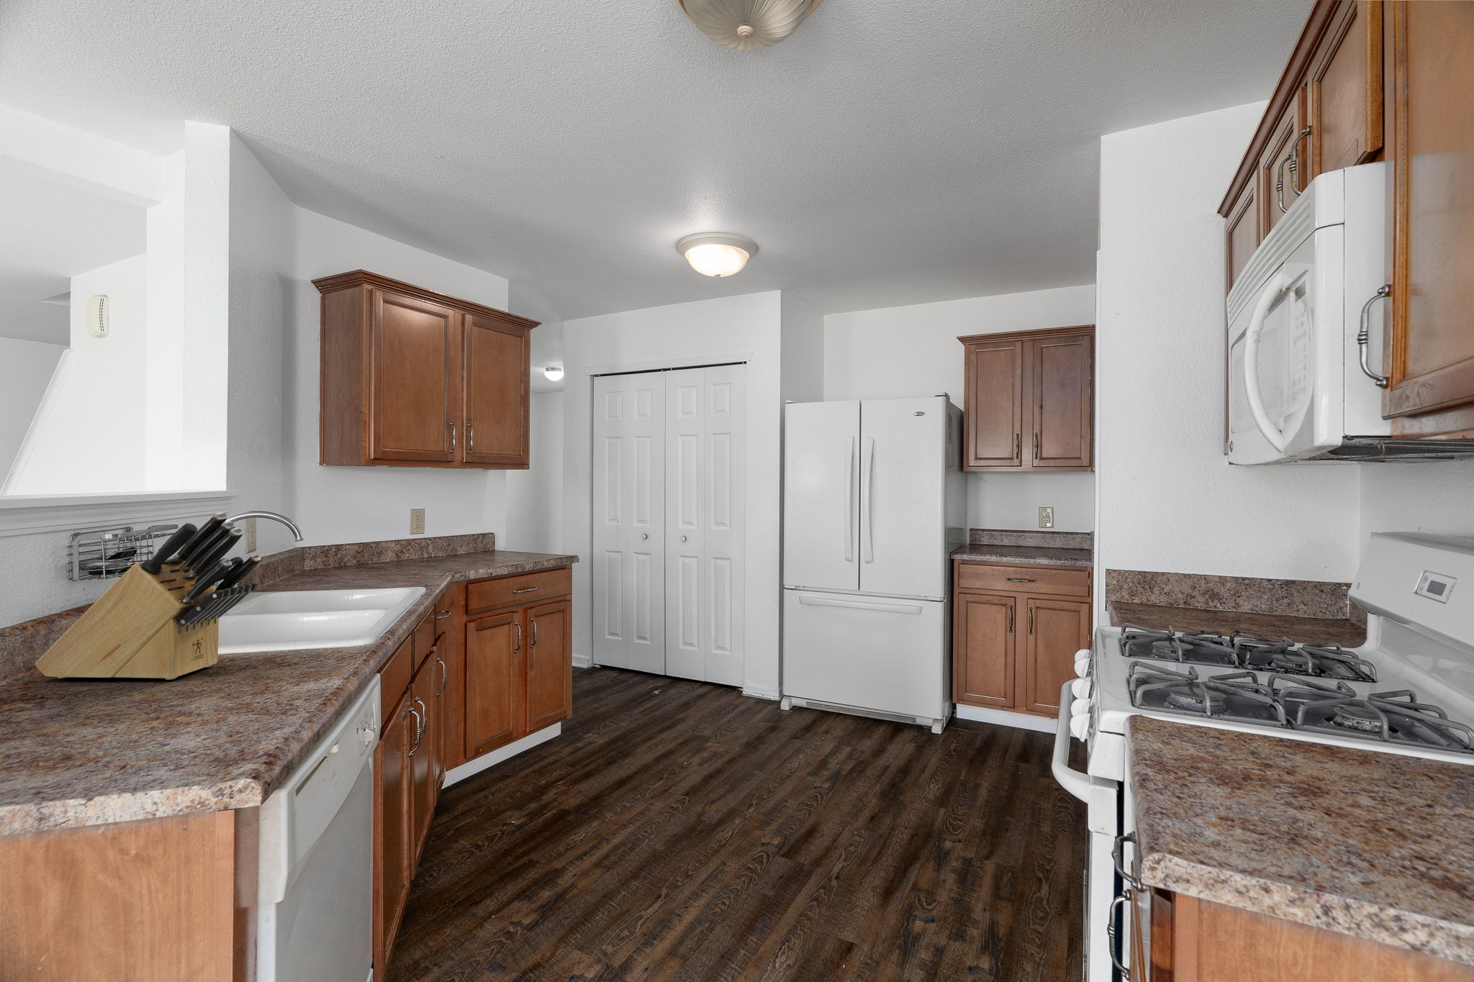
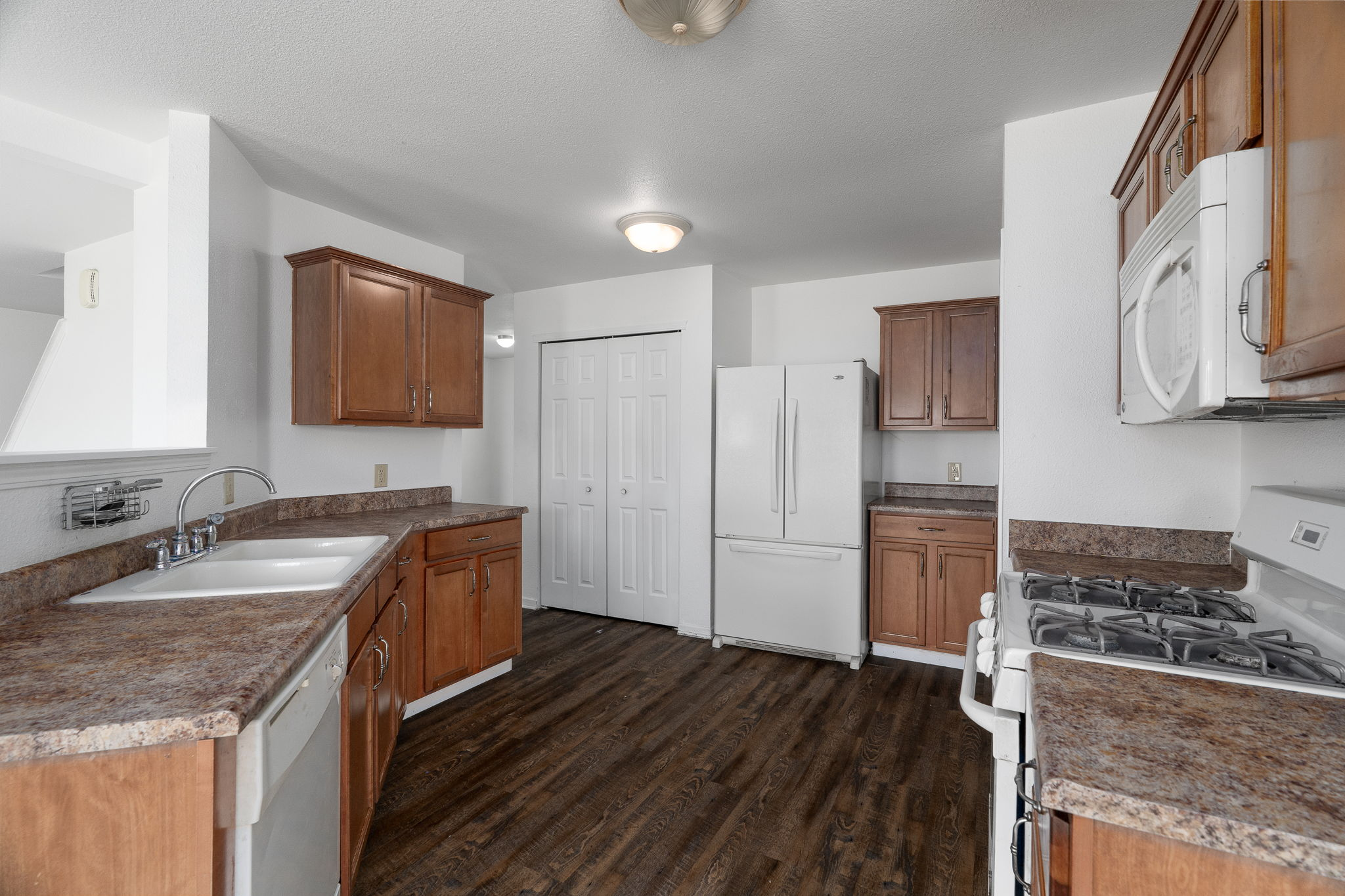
- knife block (155, 592)
